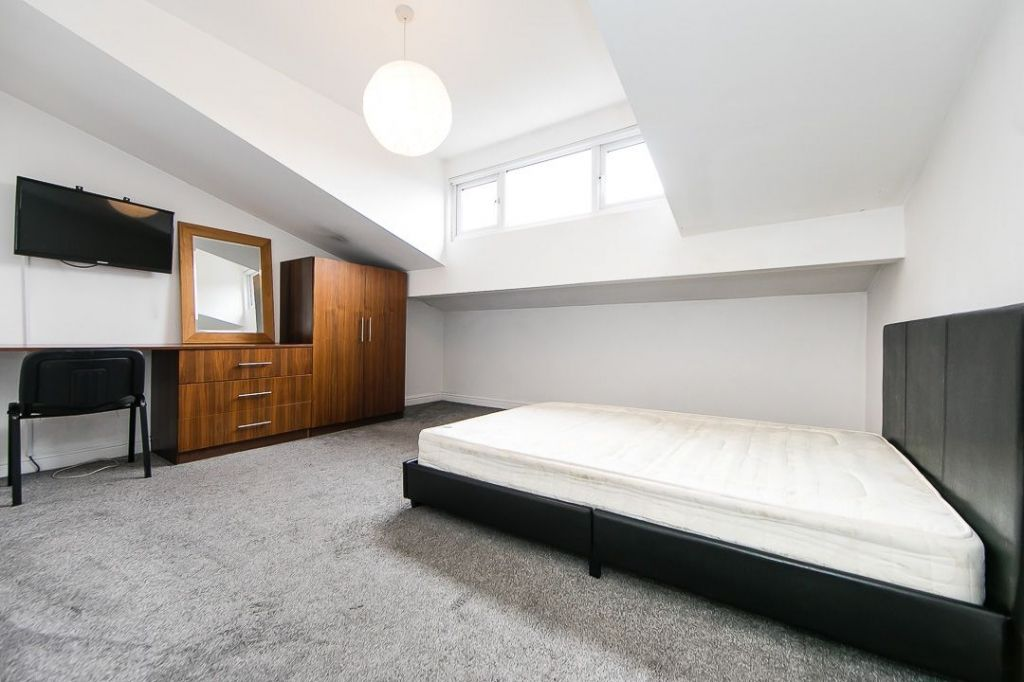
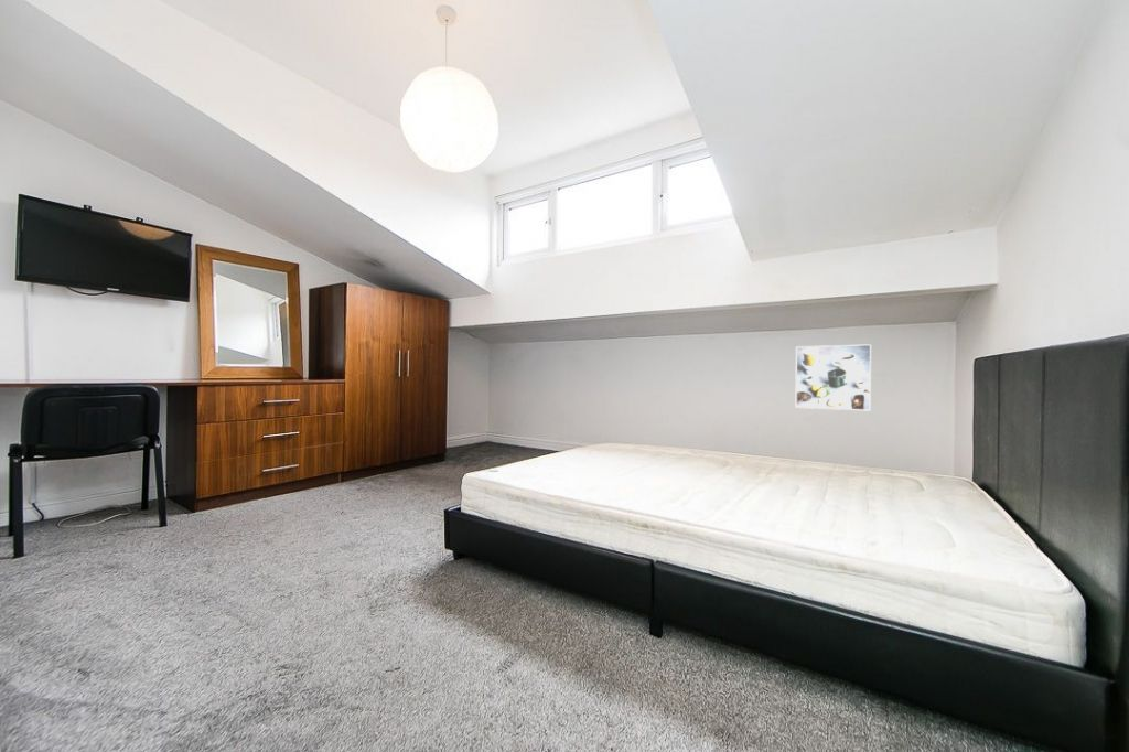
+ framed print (831, 377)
